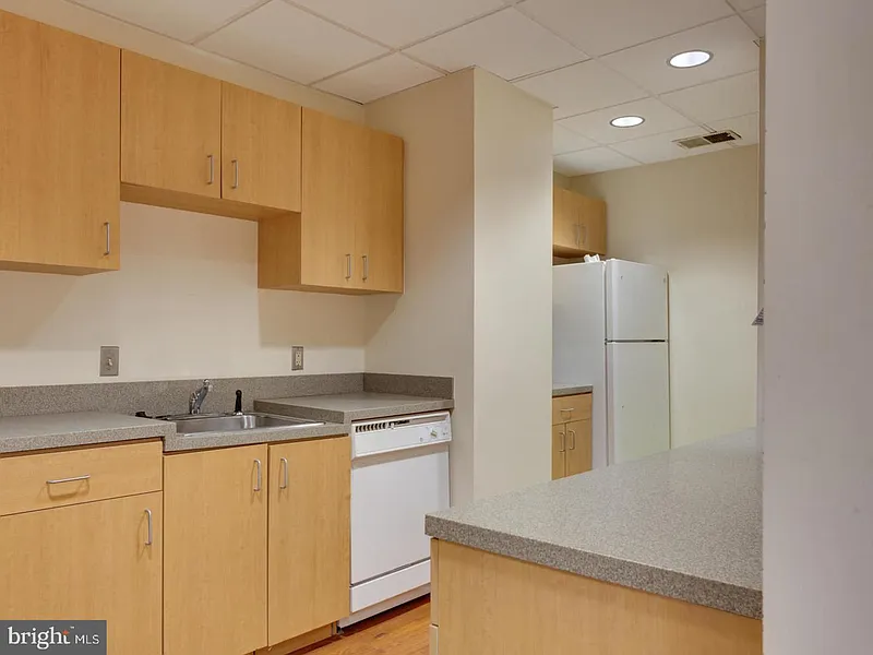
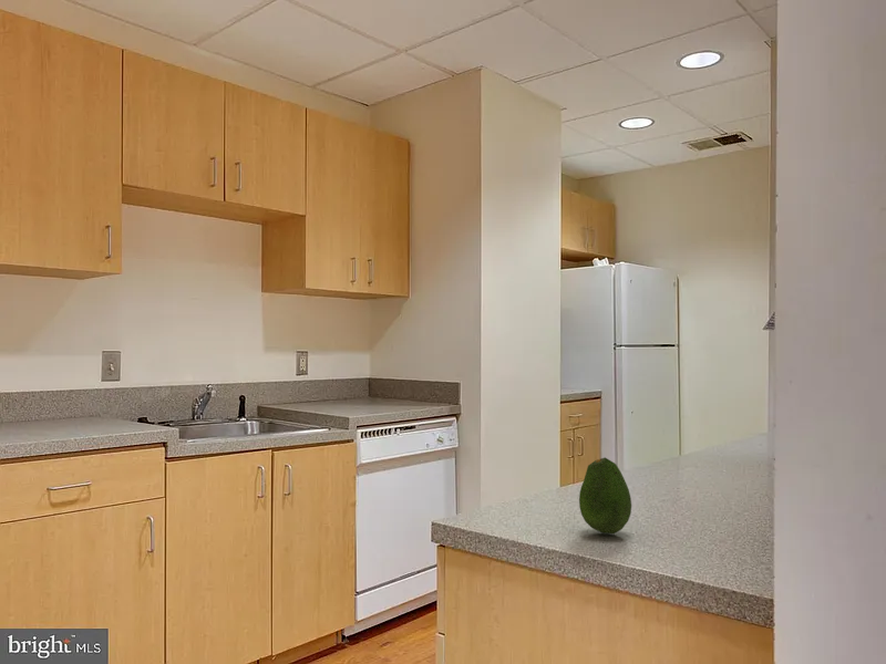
+ fruit (605, 495)
